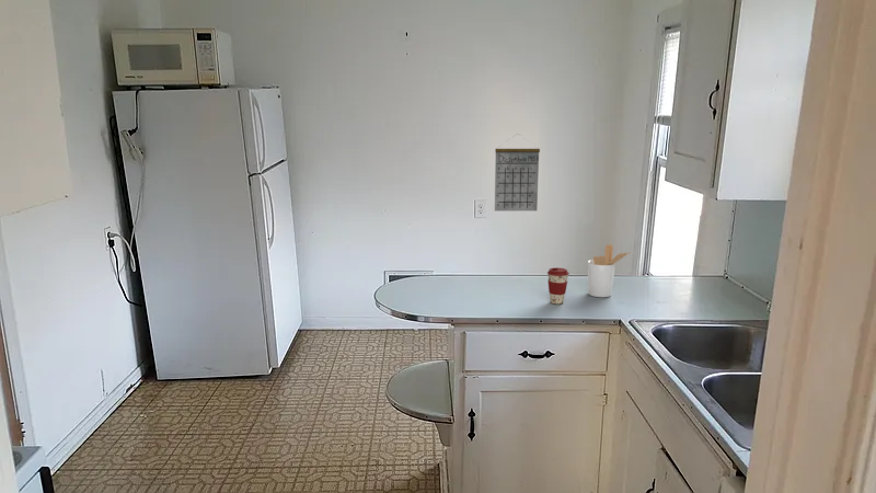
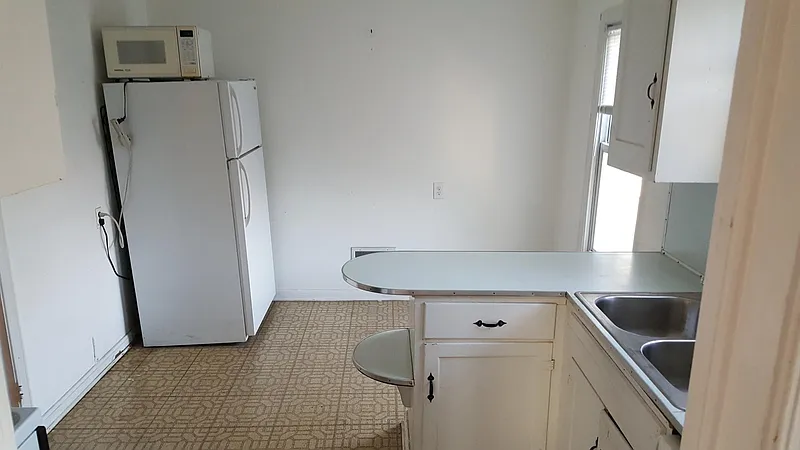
- calendar (517, 172)
- coffee cup (557, 285)
- utensil holder (607, 271)
